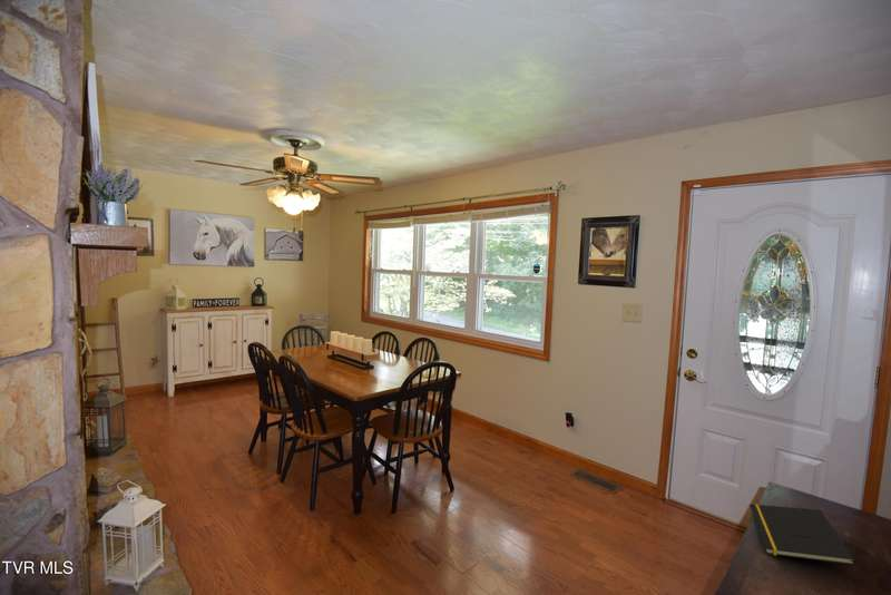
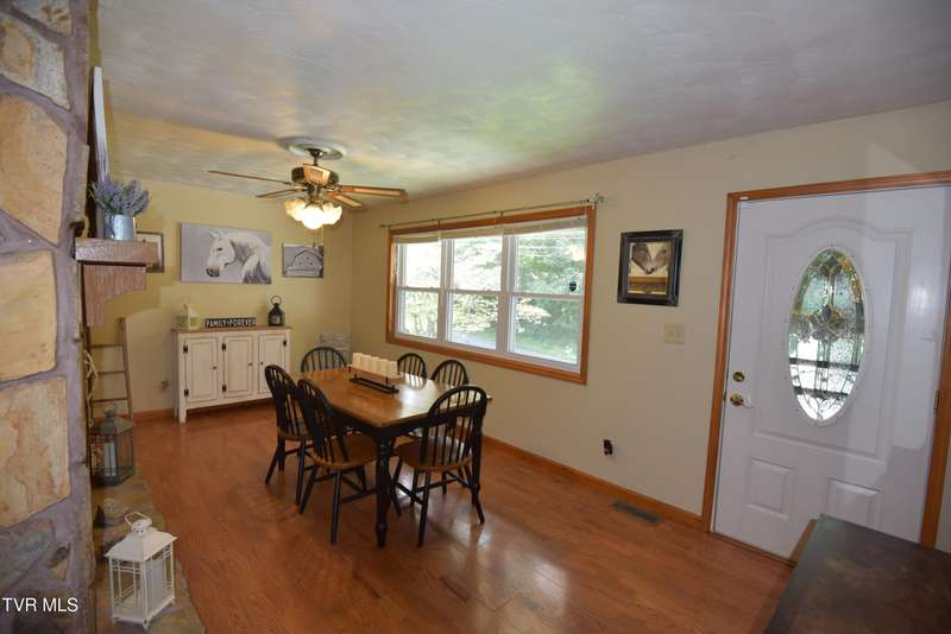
- notepad (795, 530)
